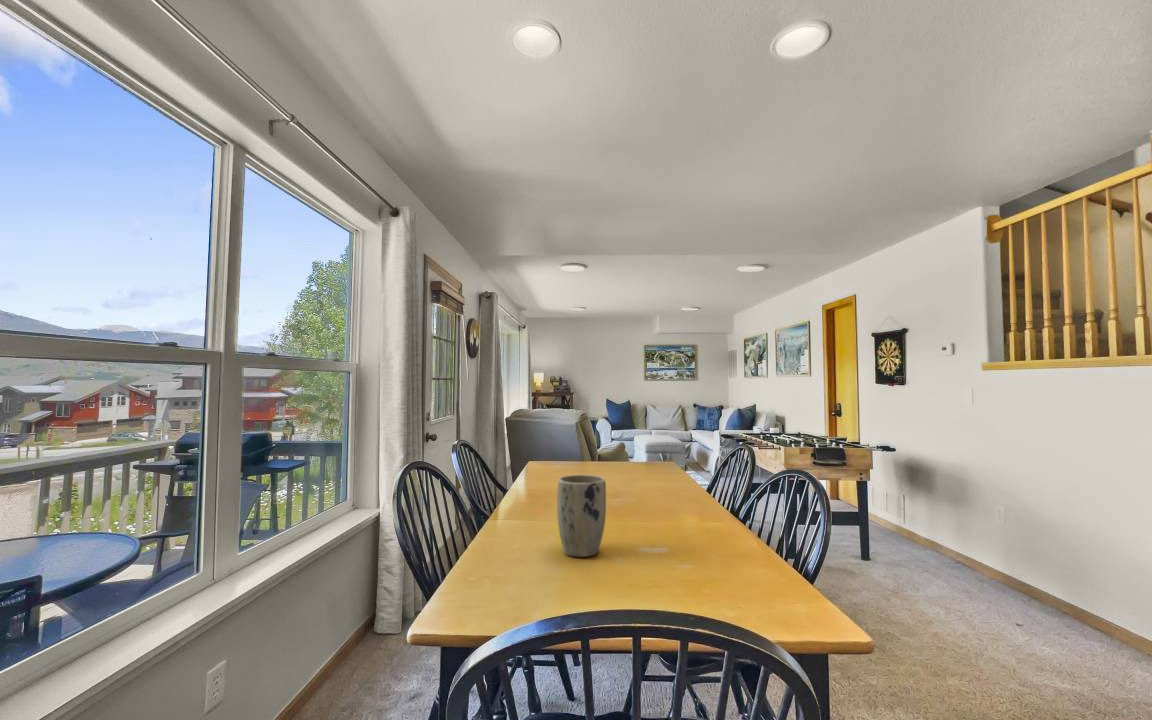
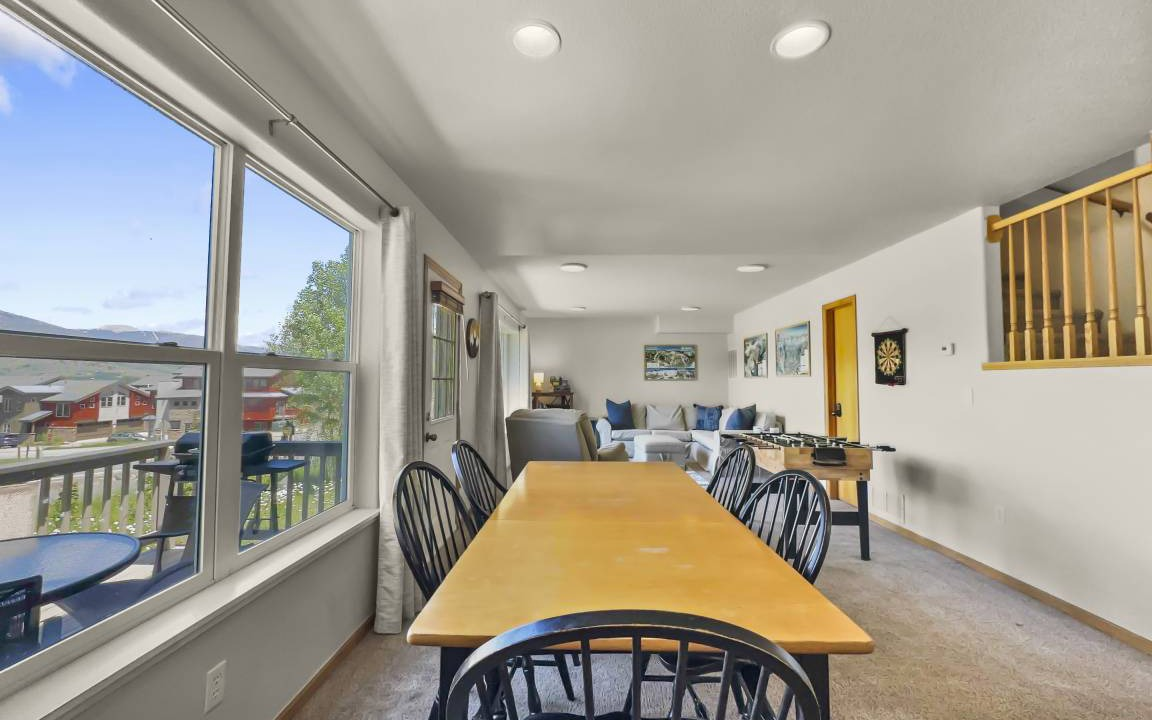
- plant pot (581, 515)
